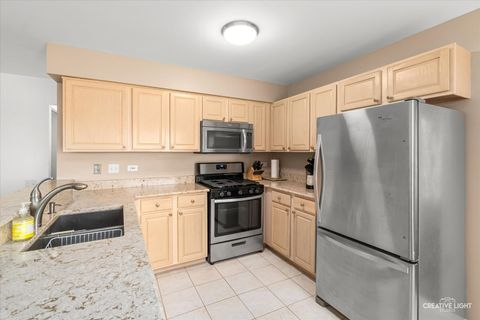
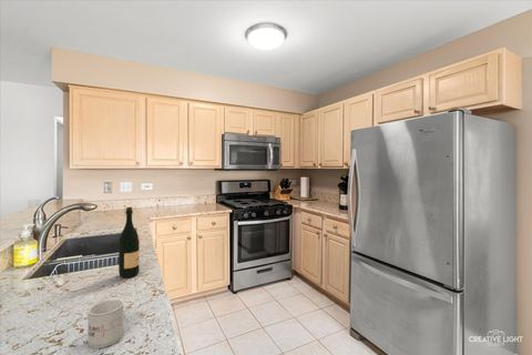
+ wine bottle (129, 241)
+ mug (103, 320)
